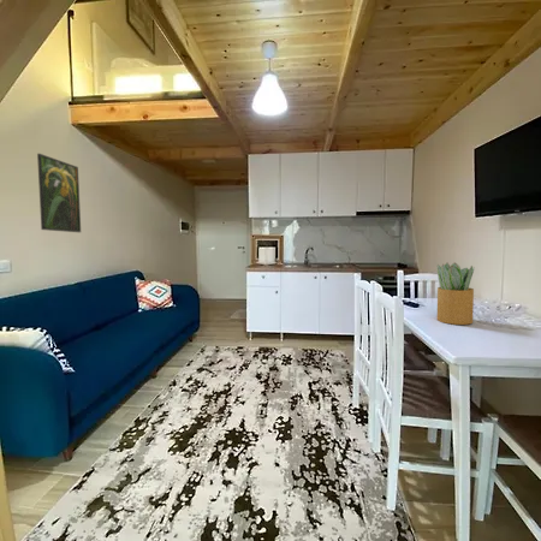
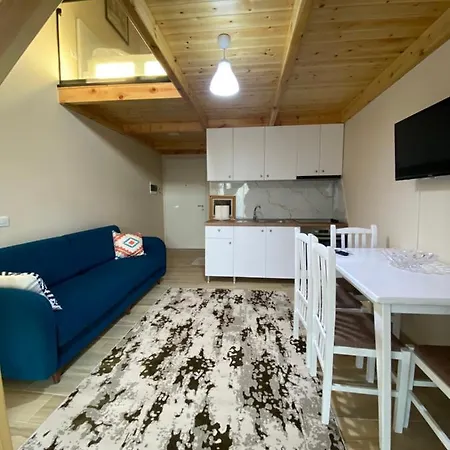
- potted plant (454, 292)
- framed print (60, 196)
